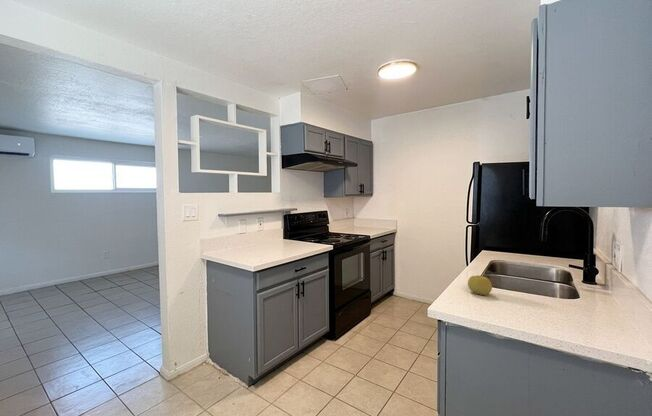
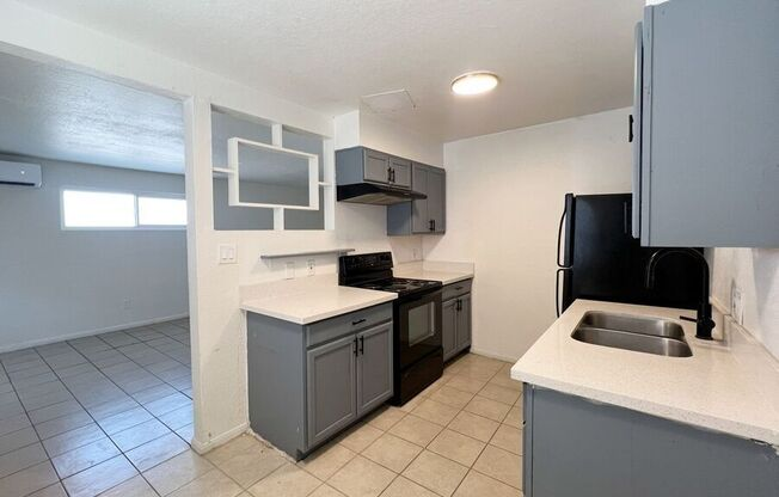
- fruit (479, 284)
